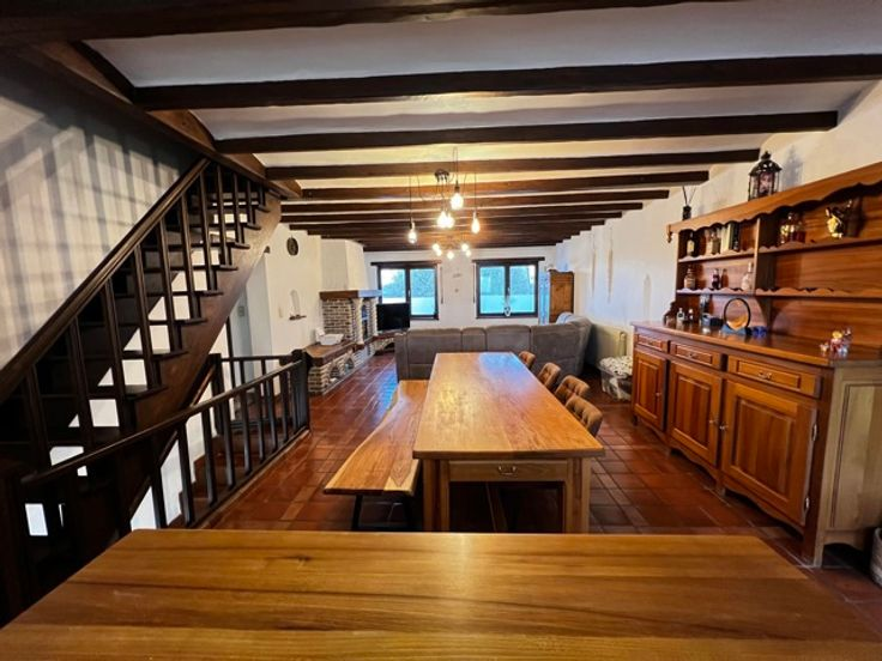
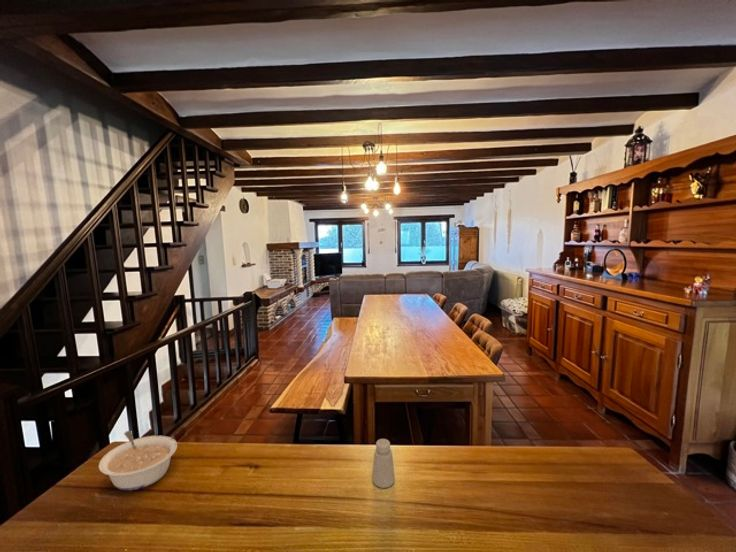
+ saltshaker (383, 461)
+ legume (138, 461)
